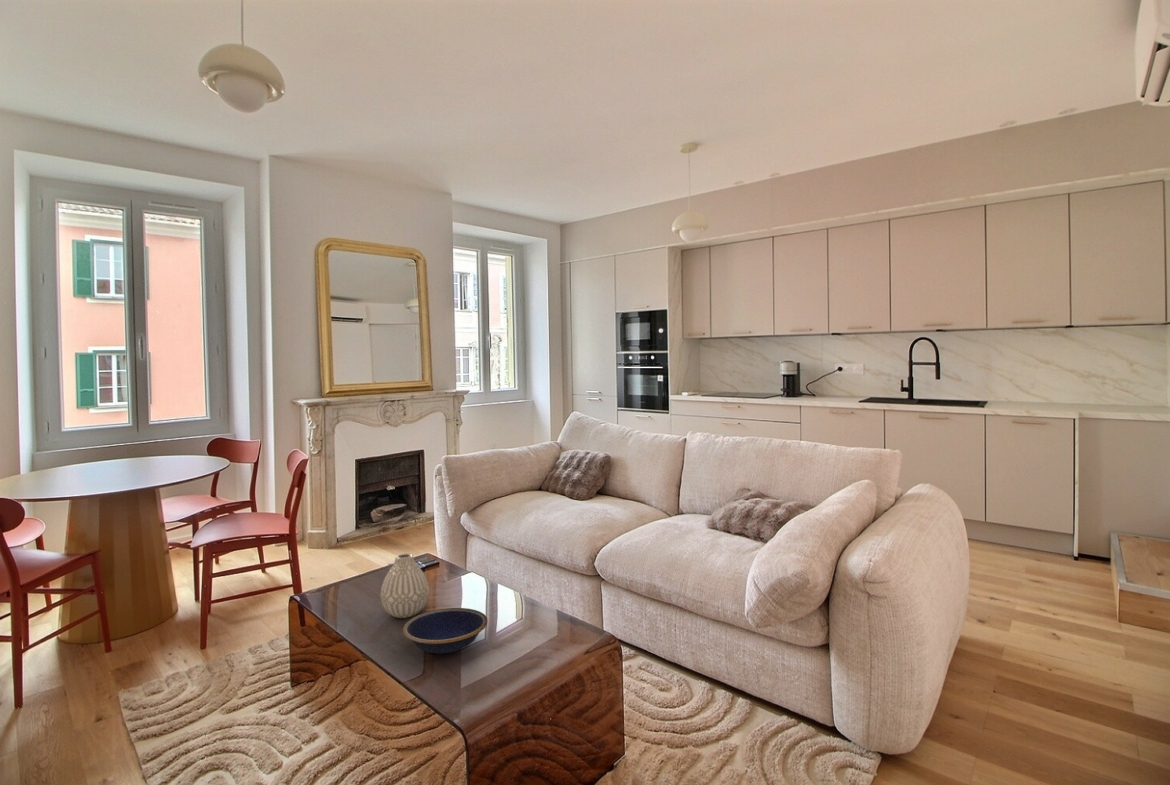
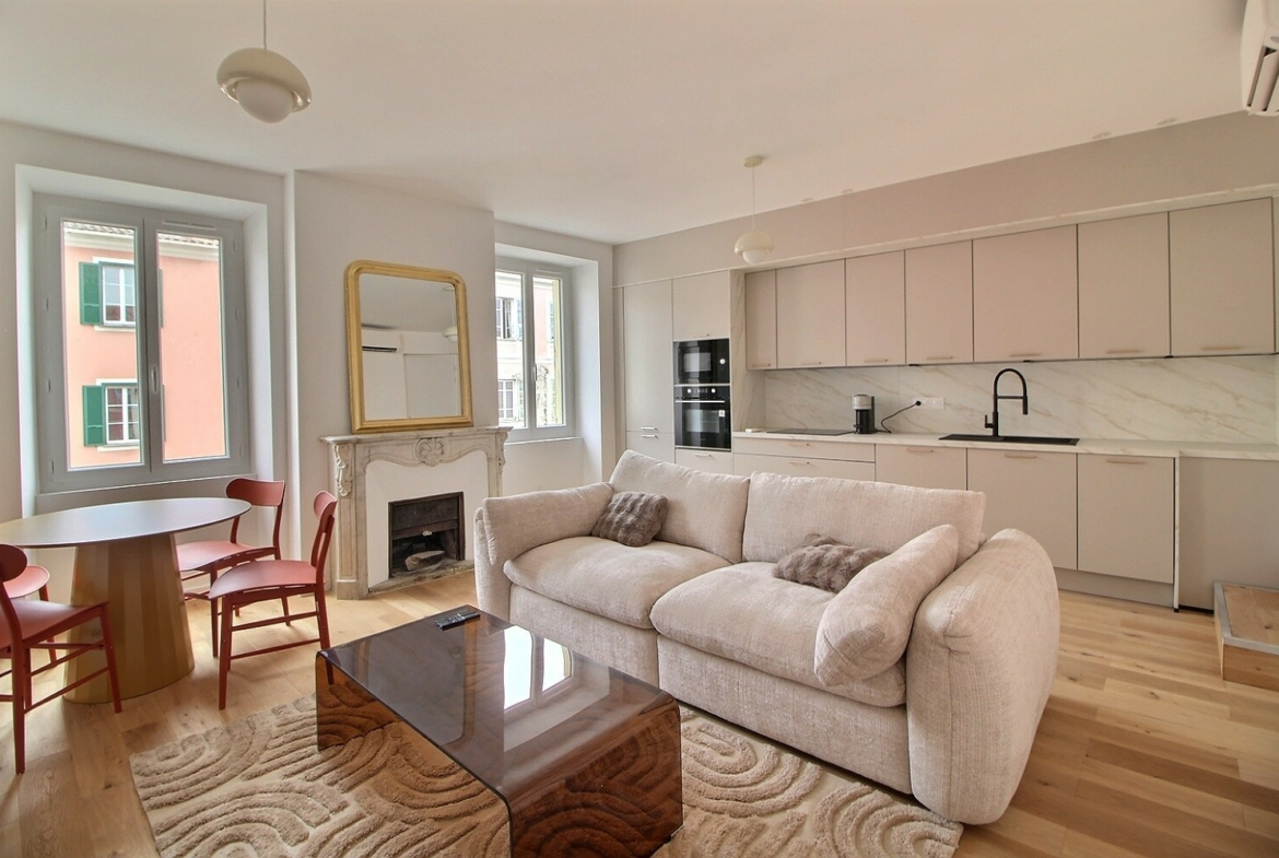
- bowl (446, 635)
- vase (404, 584)
